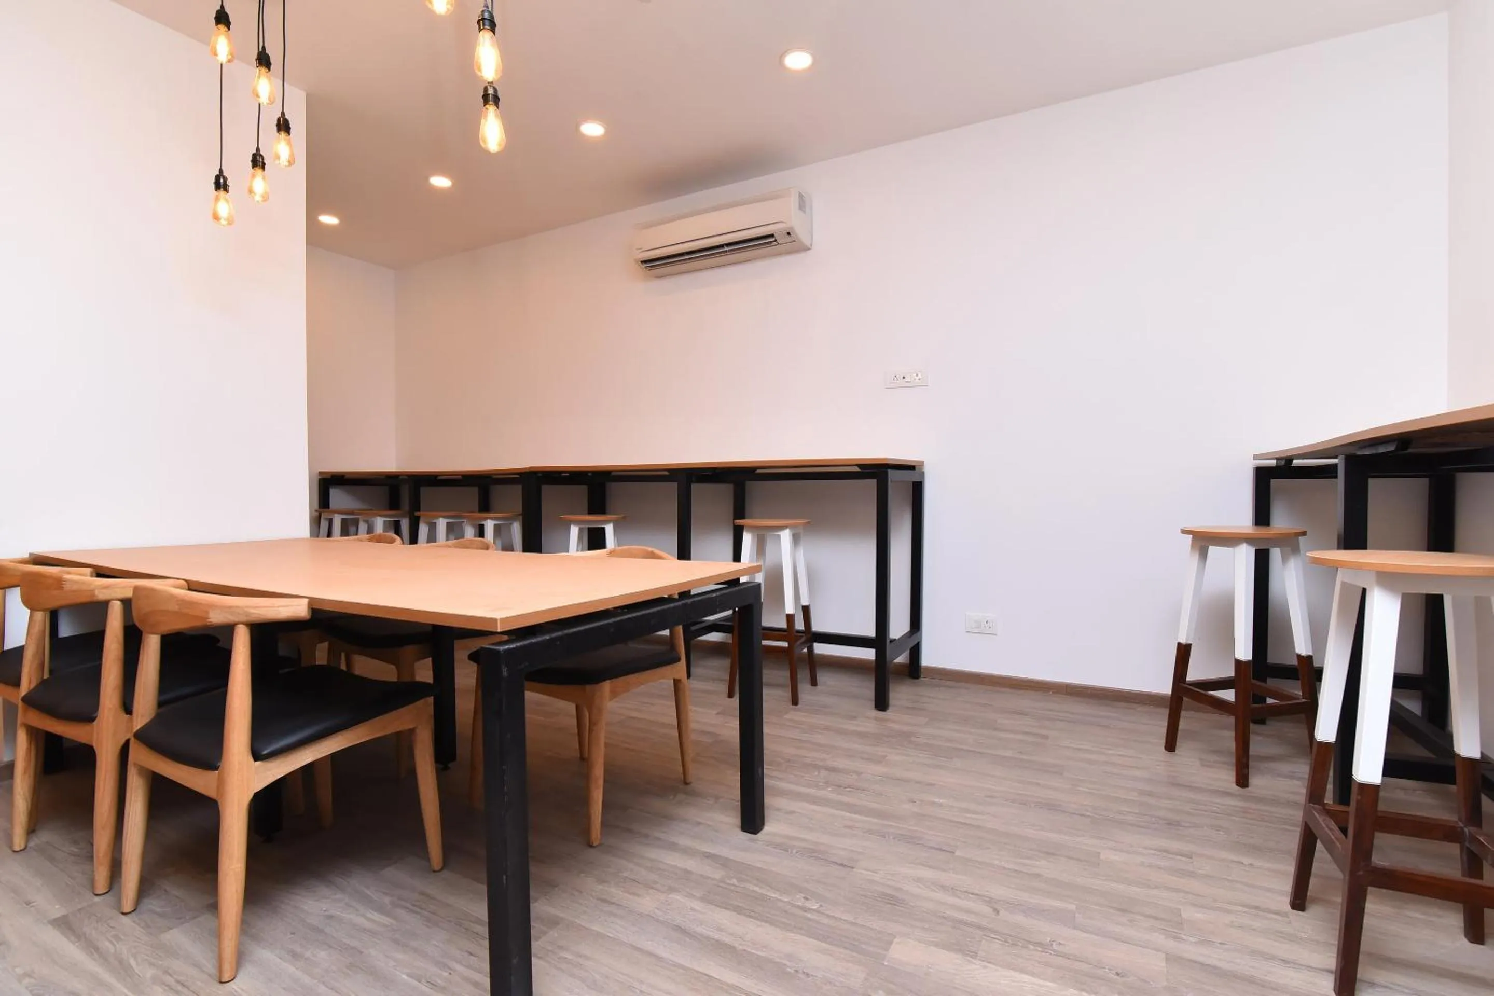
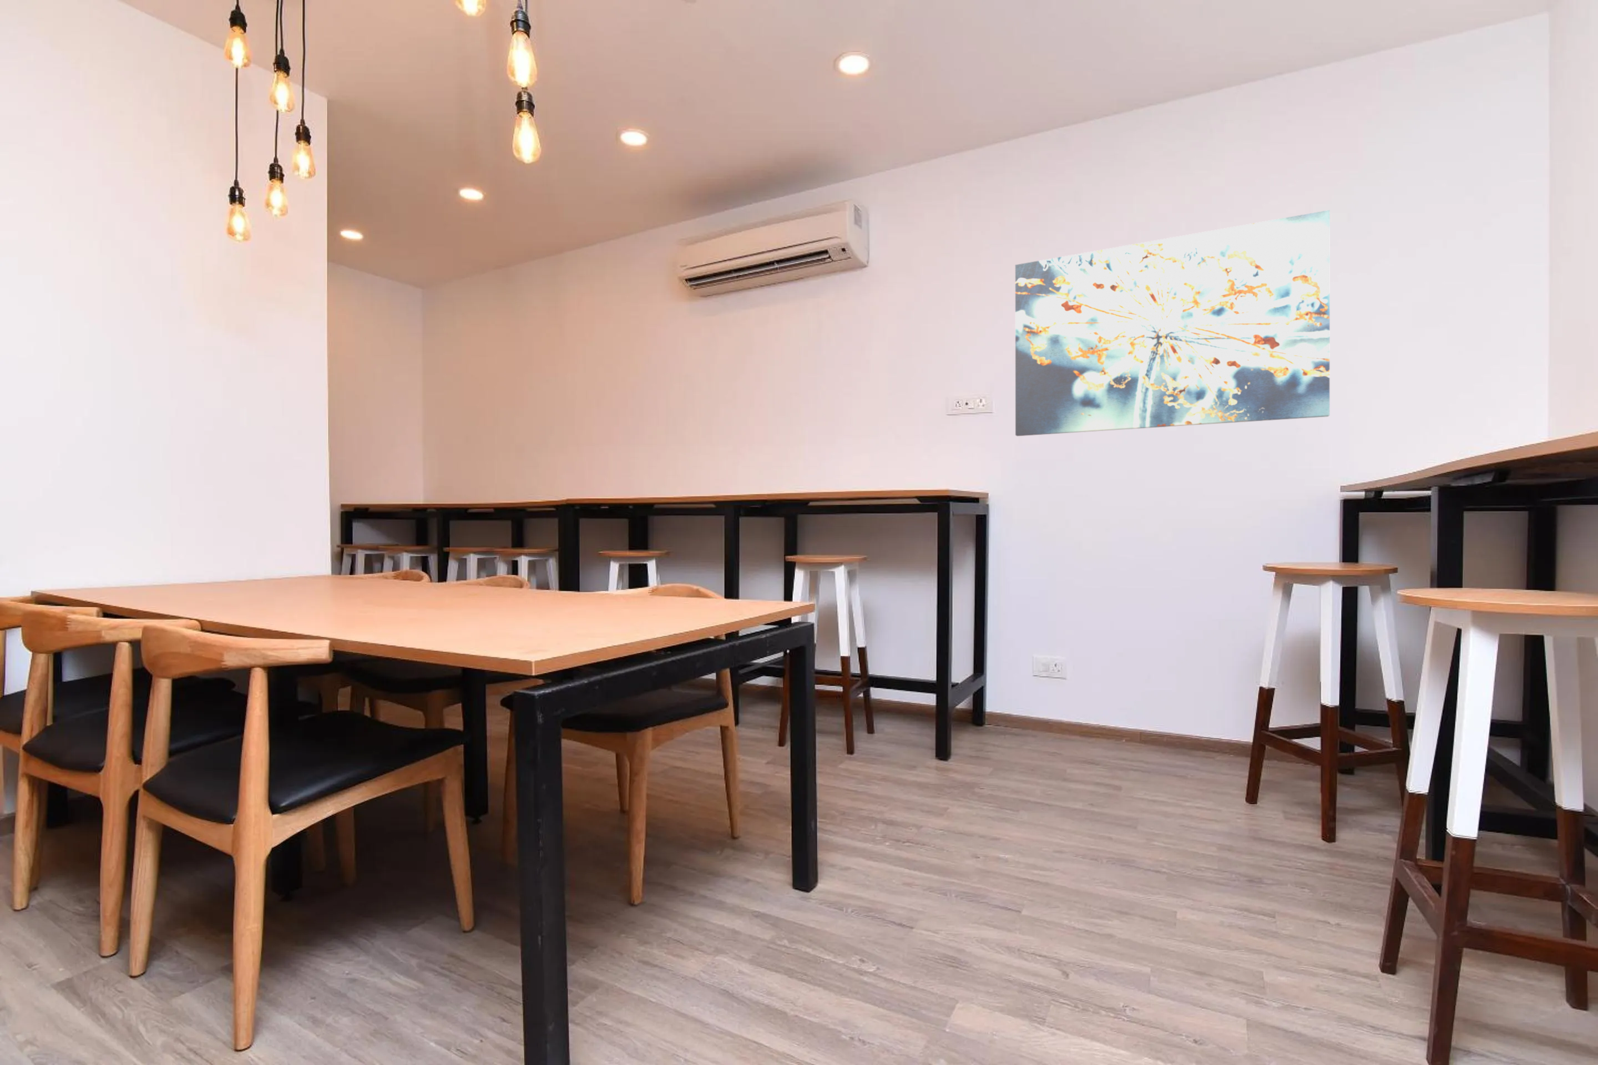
+ wall art (1158, 334)
